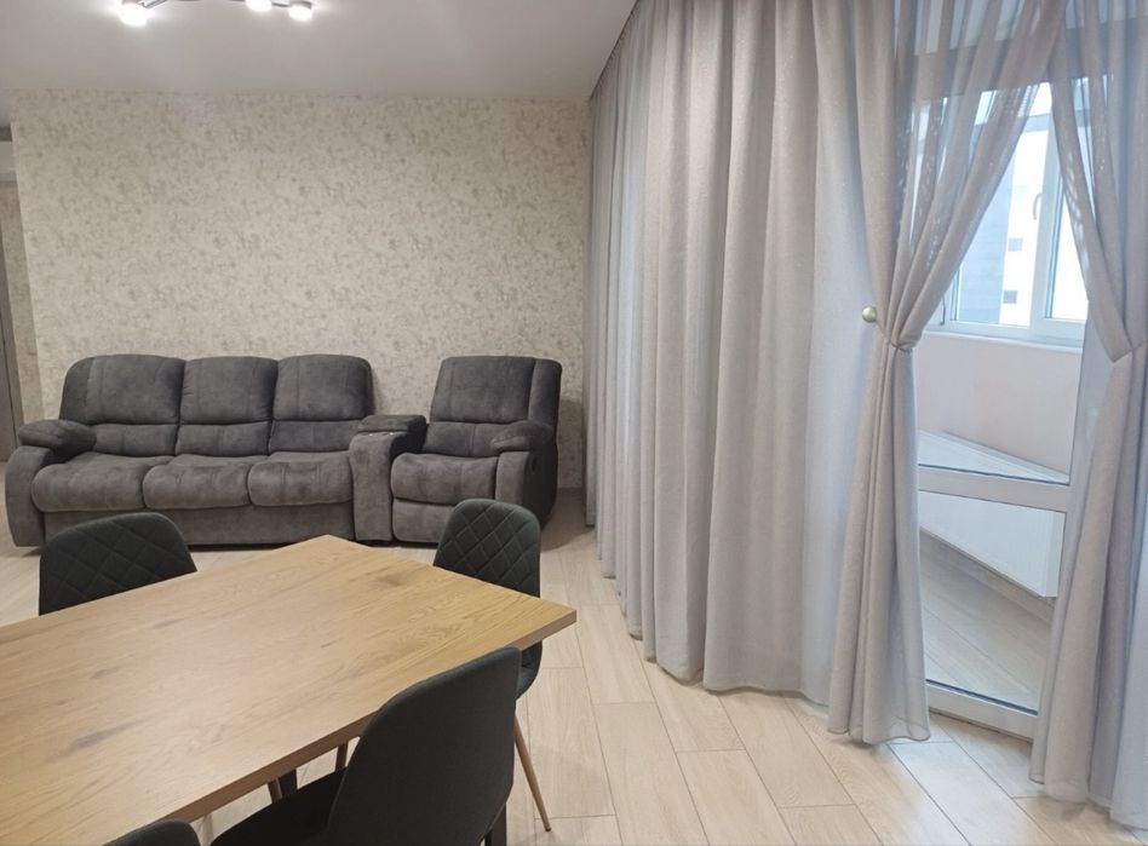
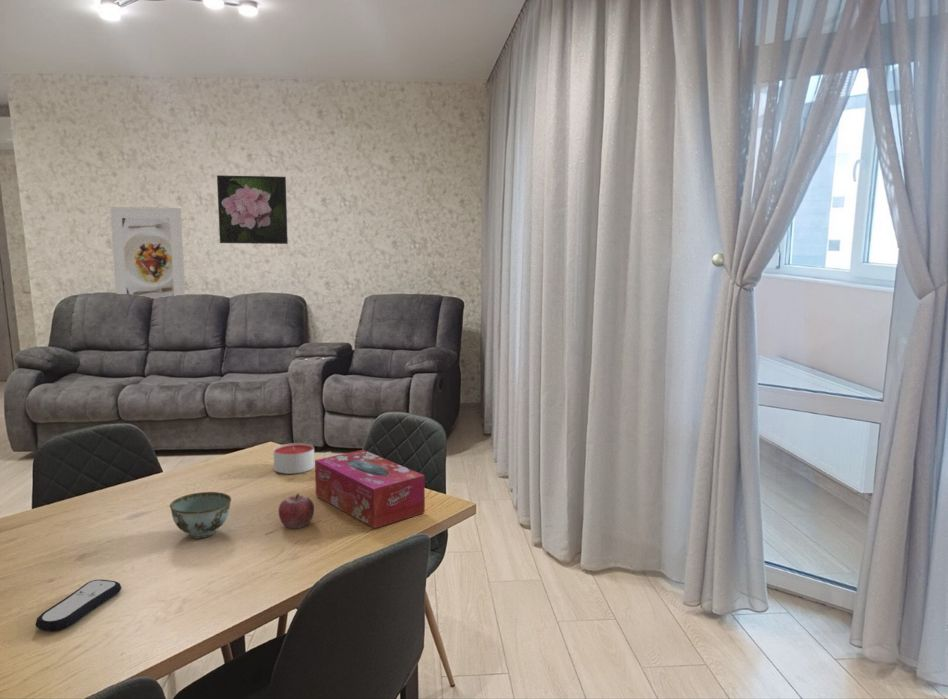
+ fruit (296, 508)
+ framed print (148, 261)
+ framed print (252, 210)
+ remote control (79, 603)
+ tissue box (368, 485)
+ candle (294, 457)
+ bowl (201, 517)
